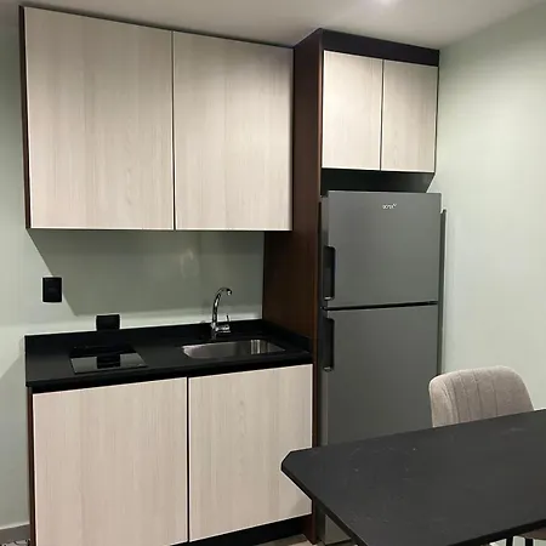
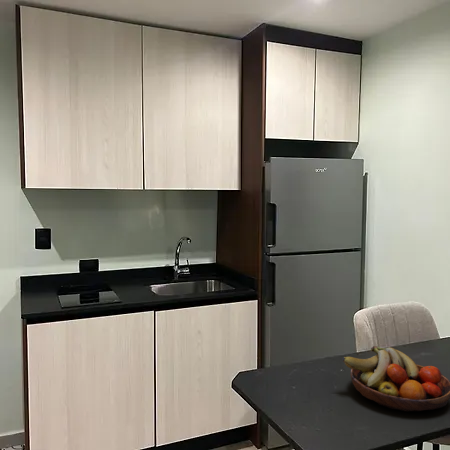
+ fruit bowl (399, 373)
